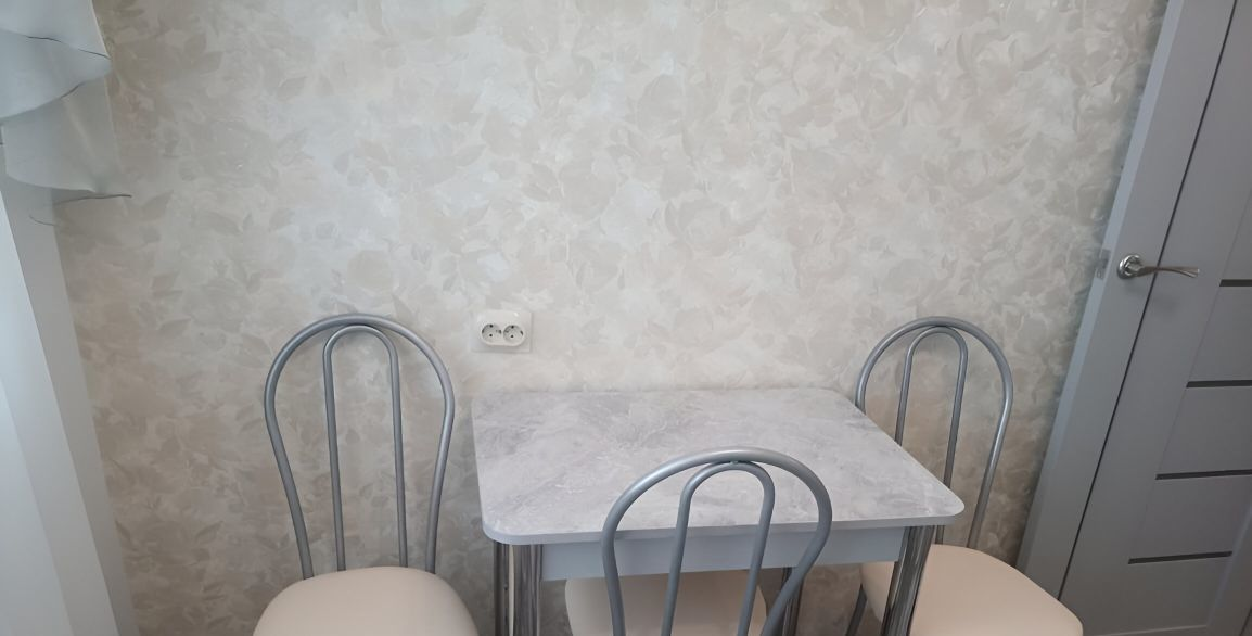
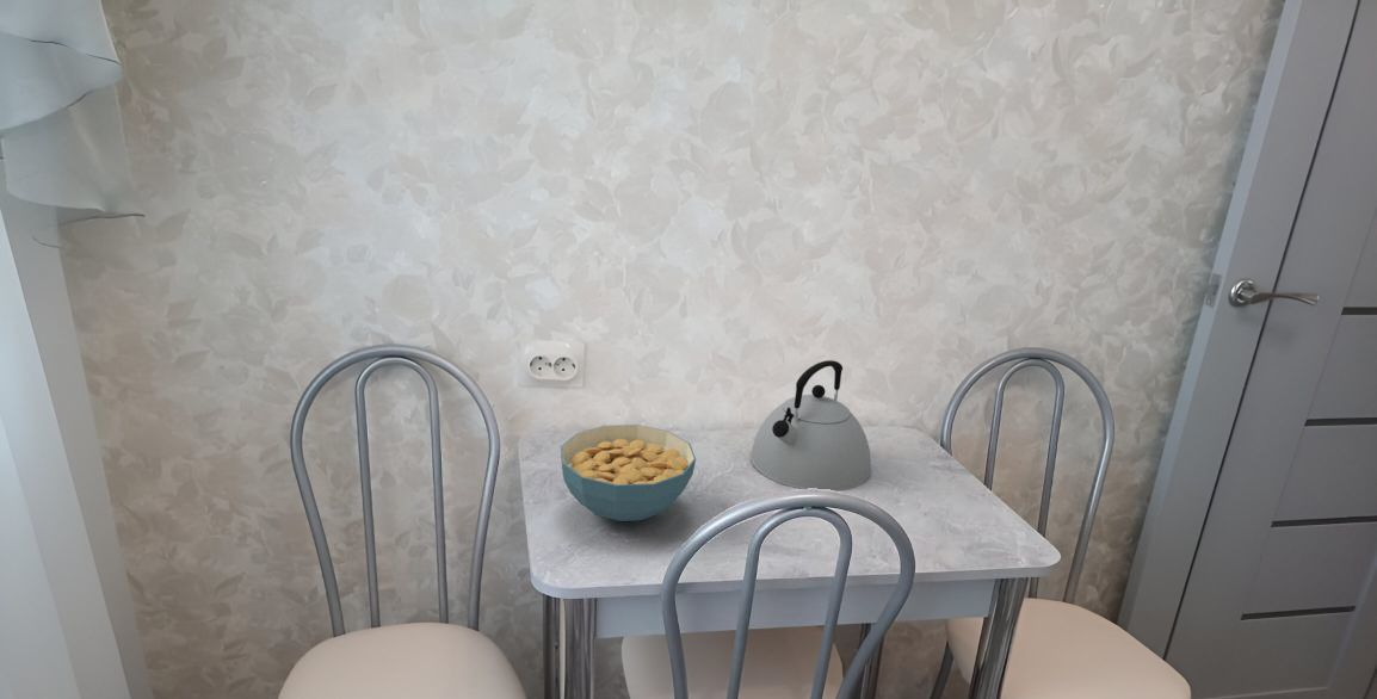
+ cereal bowl (626, 482)
+ kettle (814, 414)
